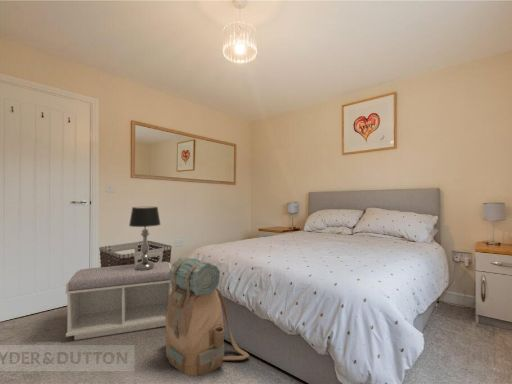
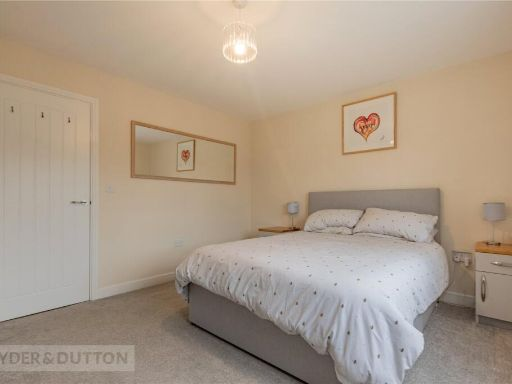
- bench (124, 296)
- clothes hamper (136, 263)
- backpack (200, 306)
- table lamp (145, 237)
